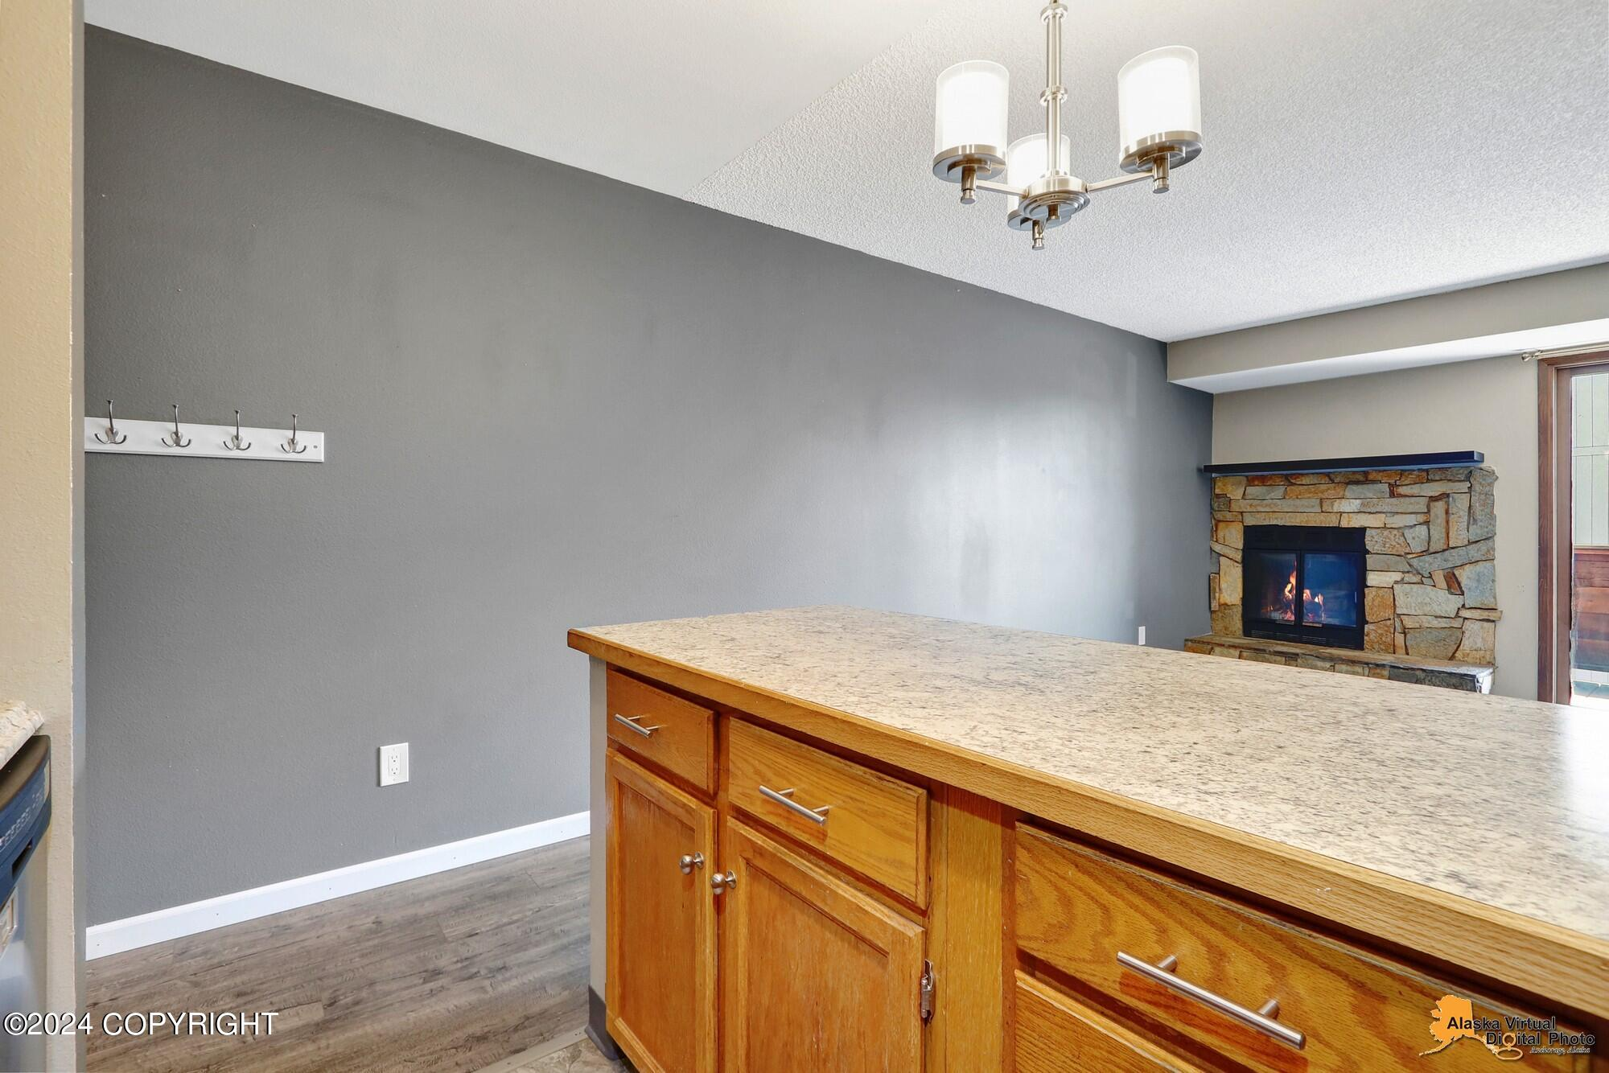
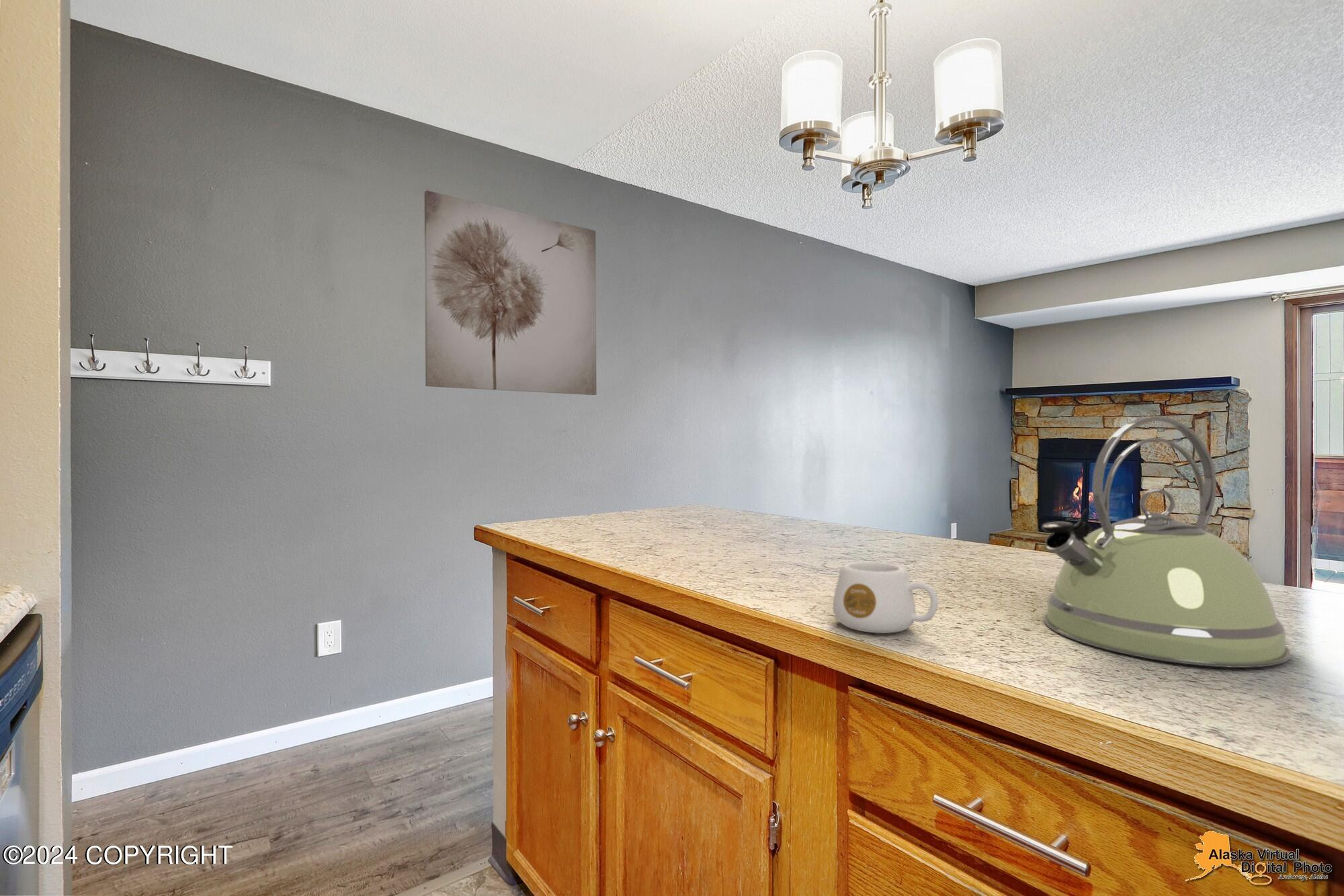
+ kettle (1144, 525)
+ wall art (517, 302)
+ mug (884, 597)
